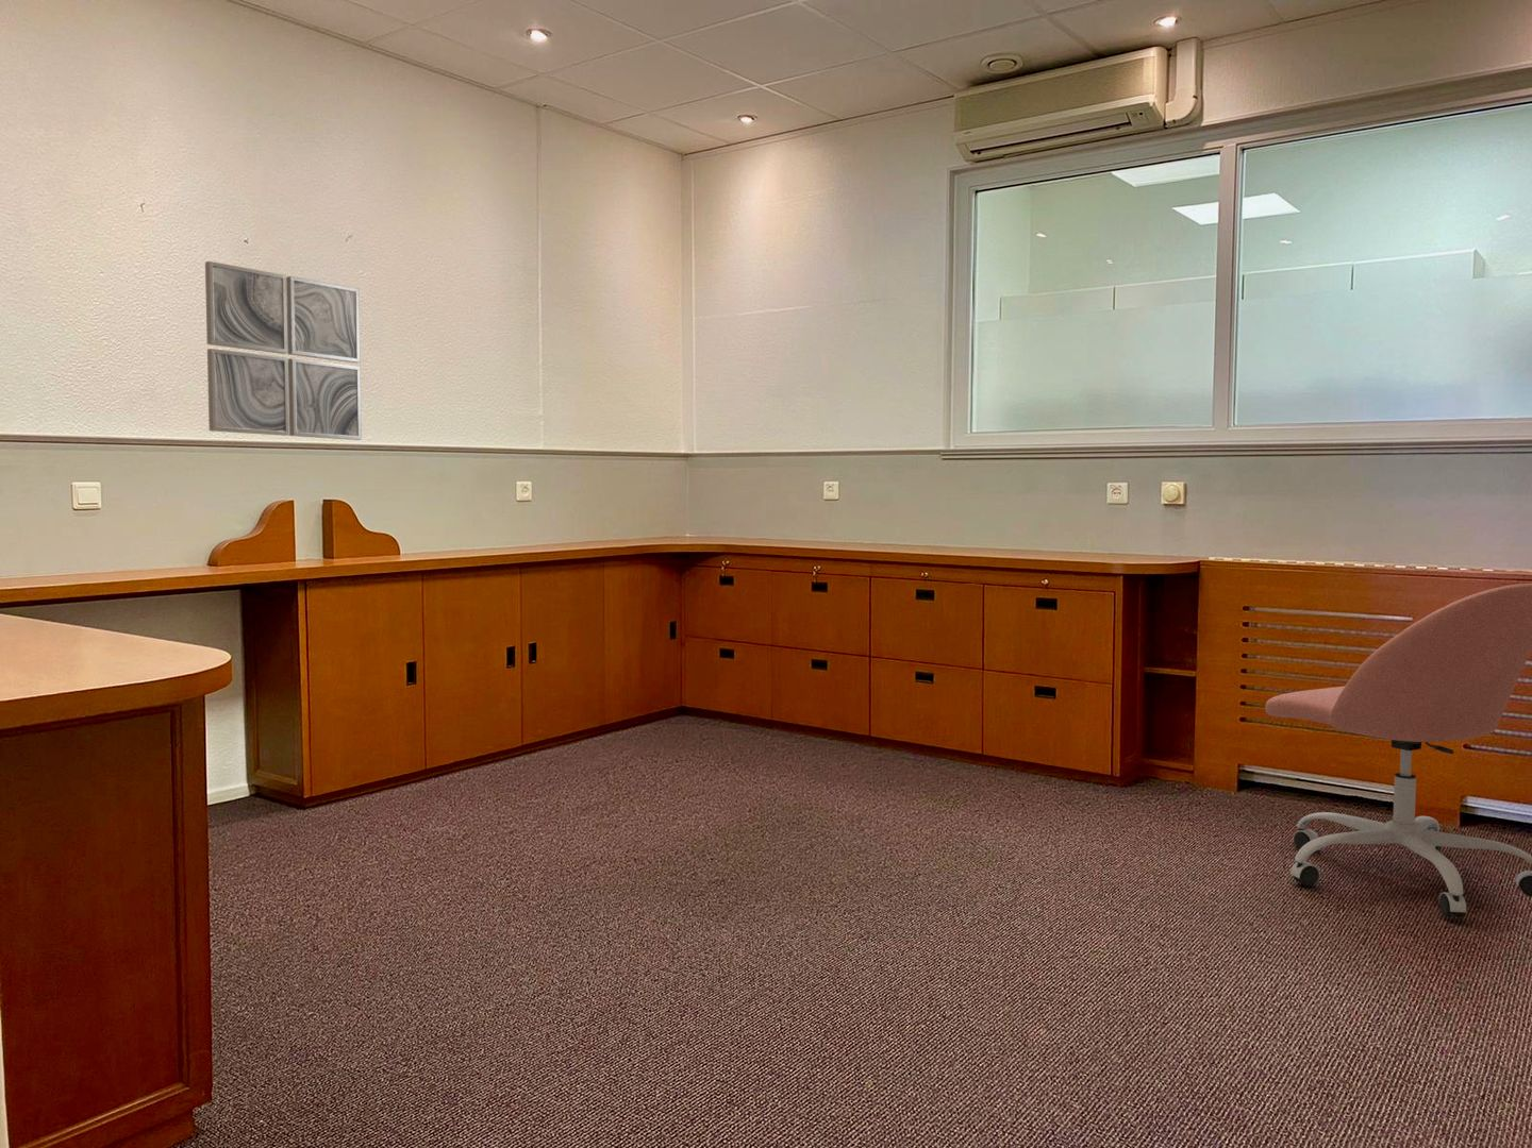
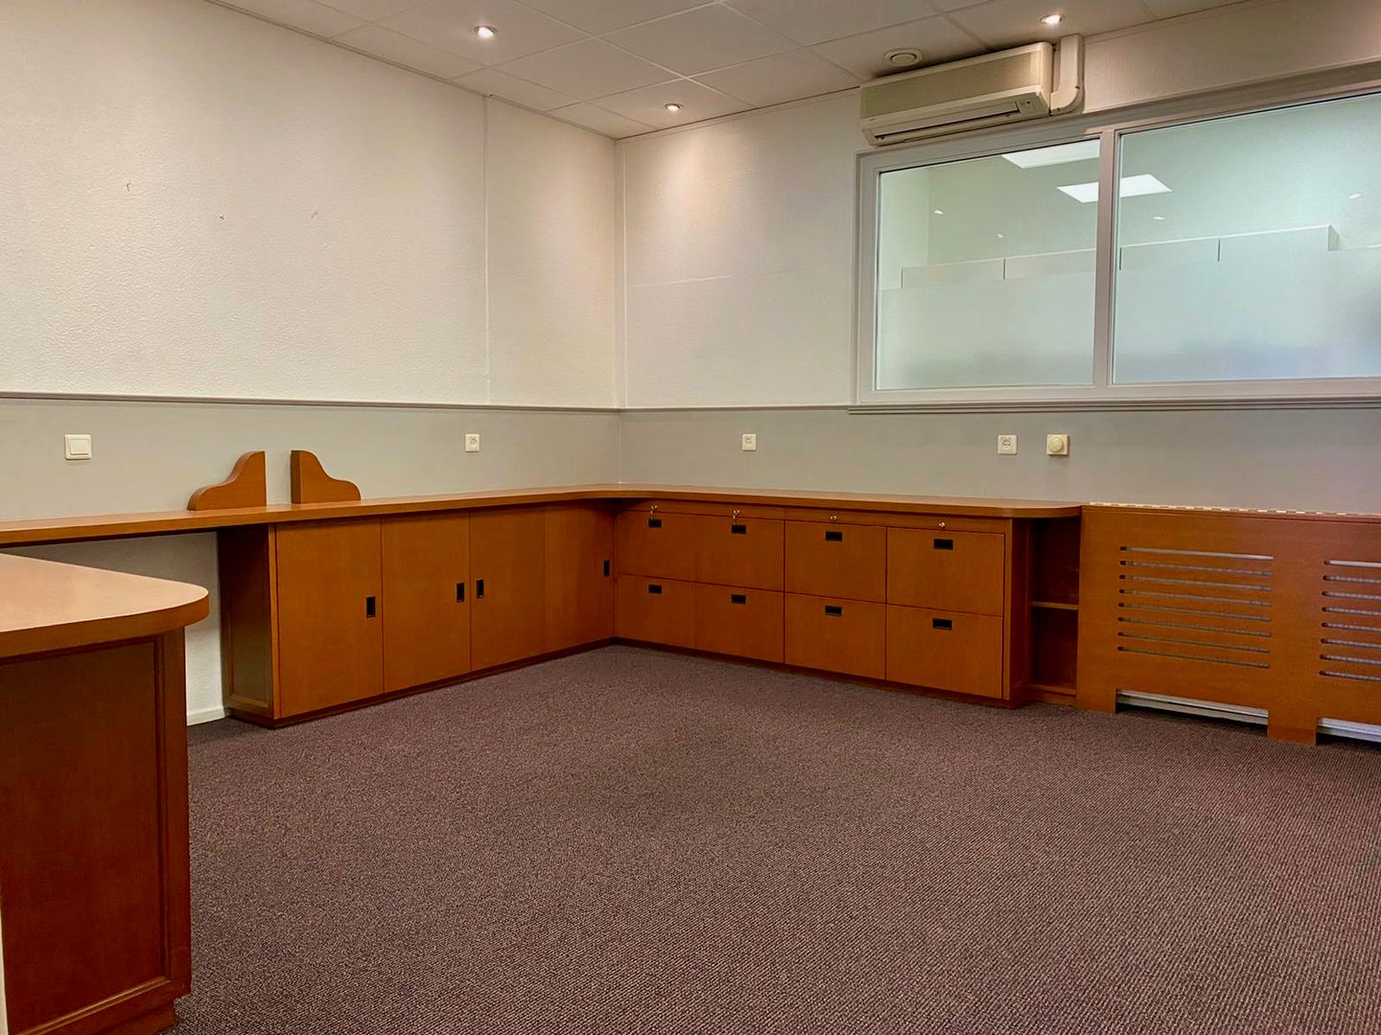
- office chair (1401, 727)
- wall art (288, 355)
